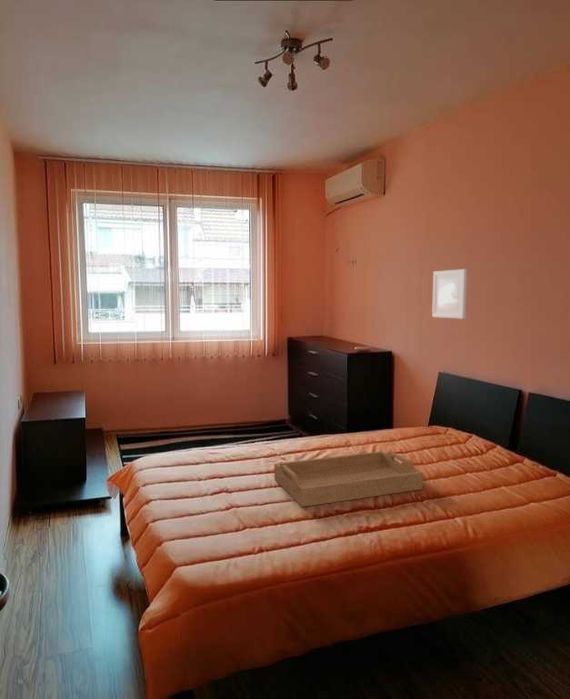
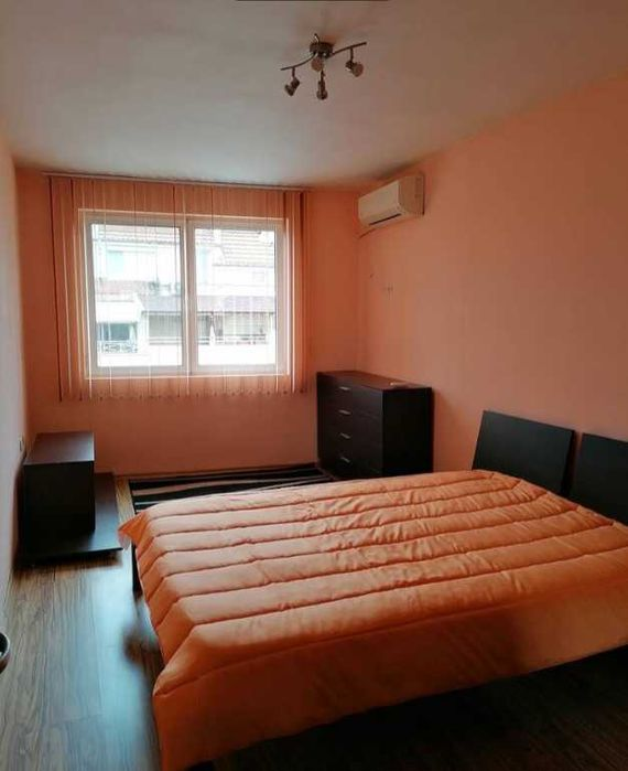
- serving tray (346, 473)
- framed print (448, 294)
